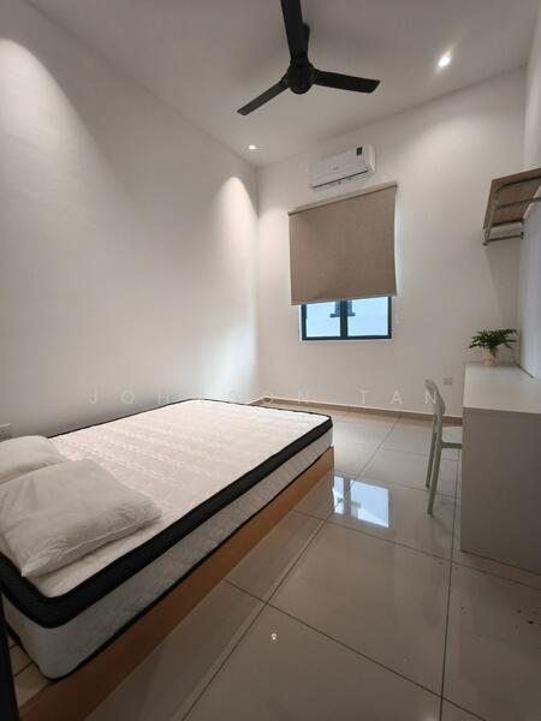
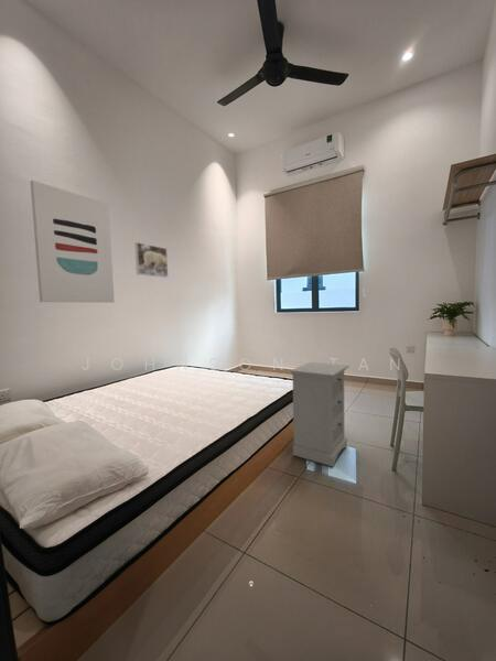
+ nightstand (321, 409)
+ wall art (77, 248)
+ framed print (152, 260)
